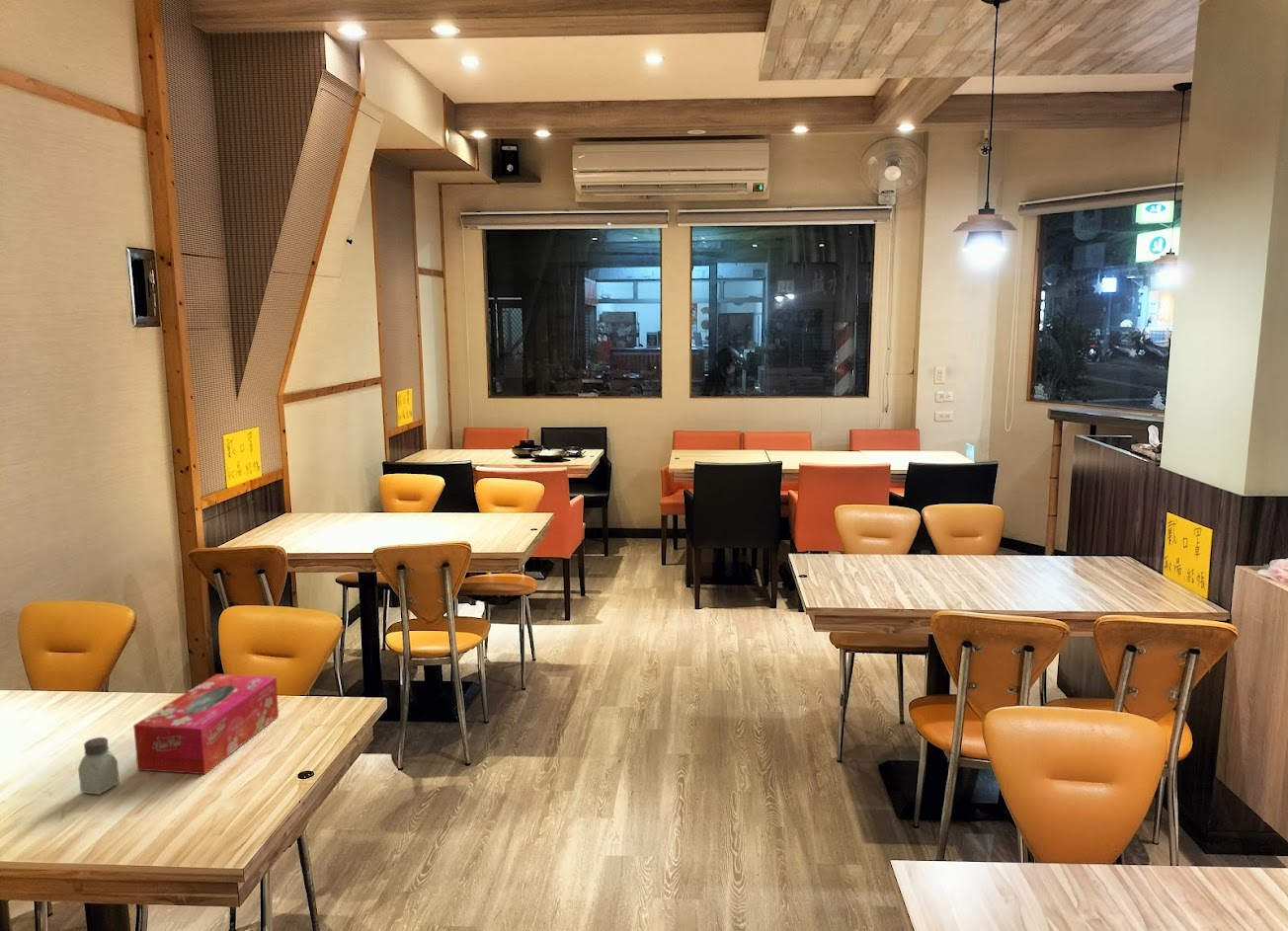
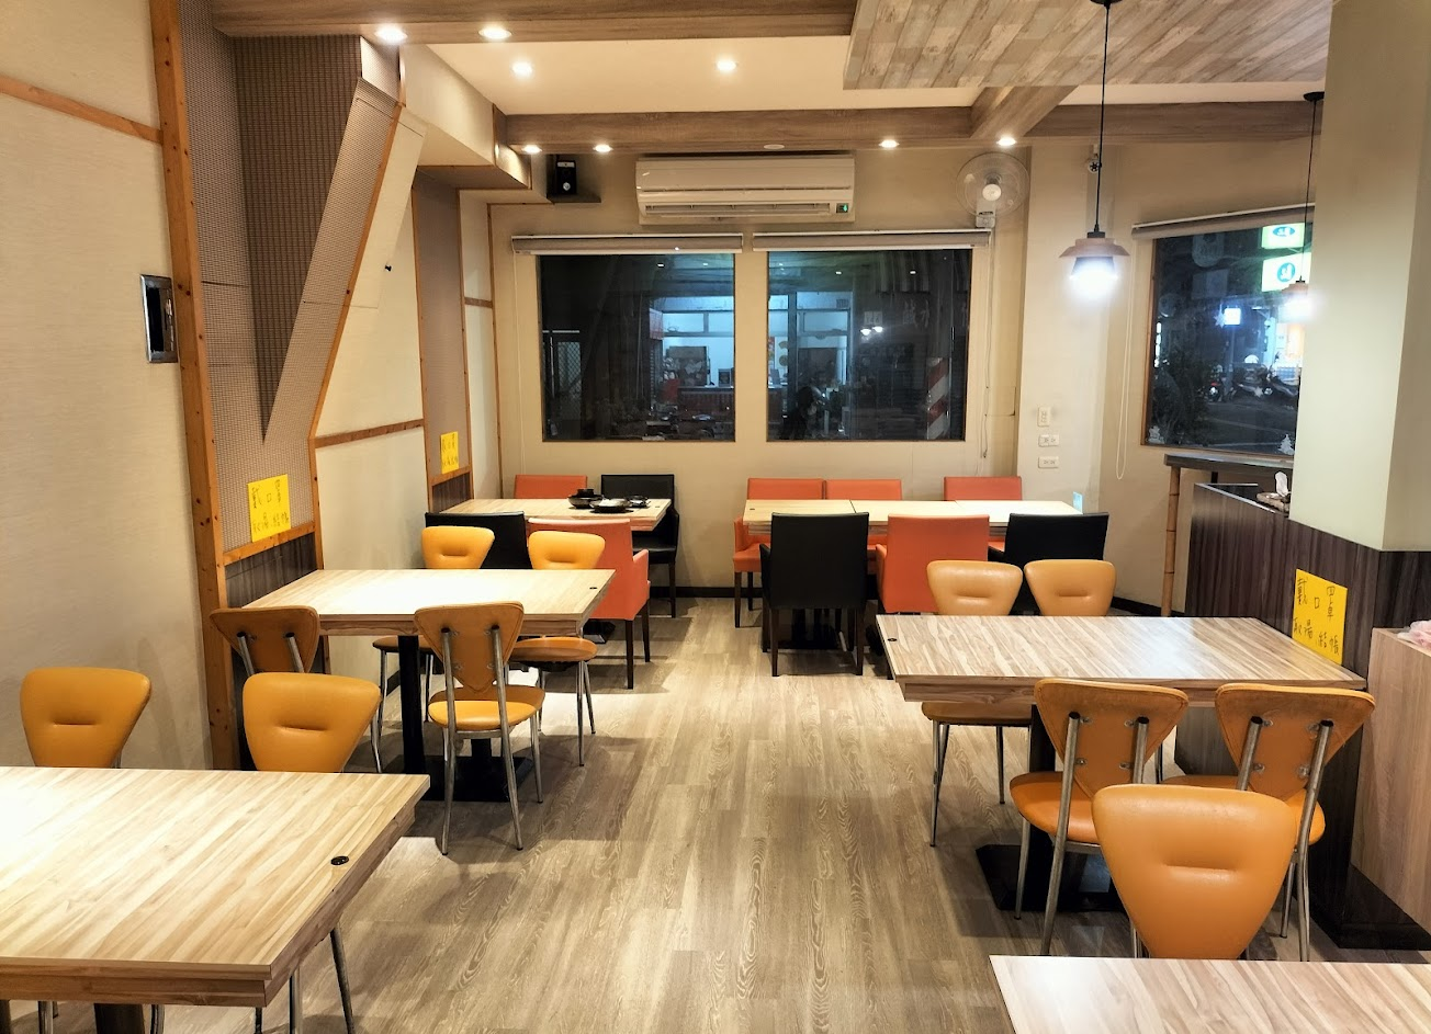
- saltshaker (98, 764)
- tissue box (210, 720)
